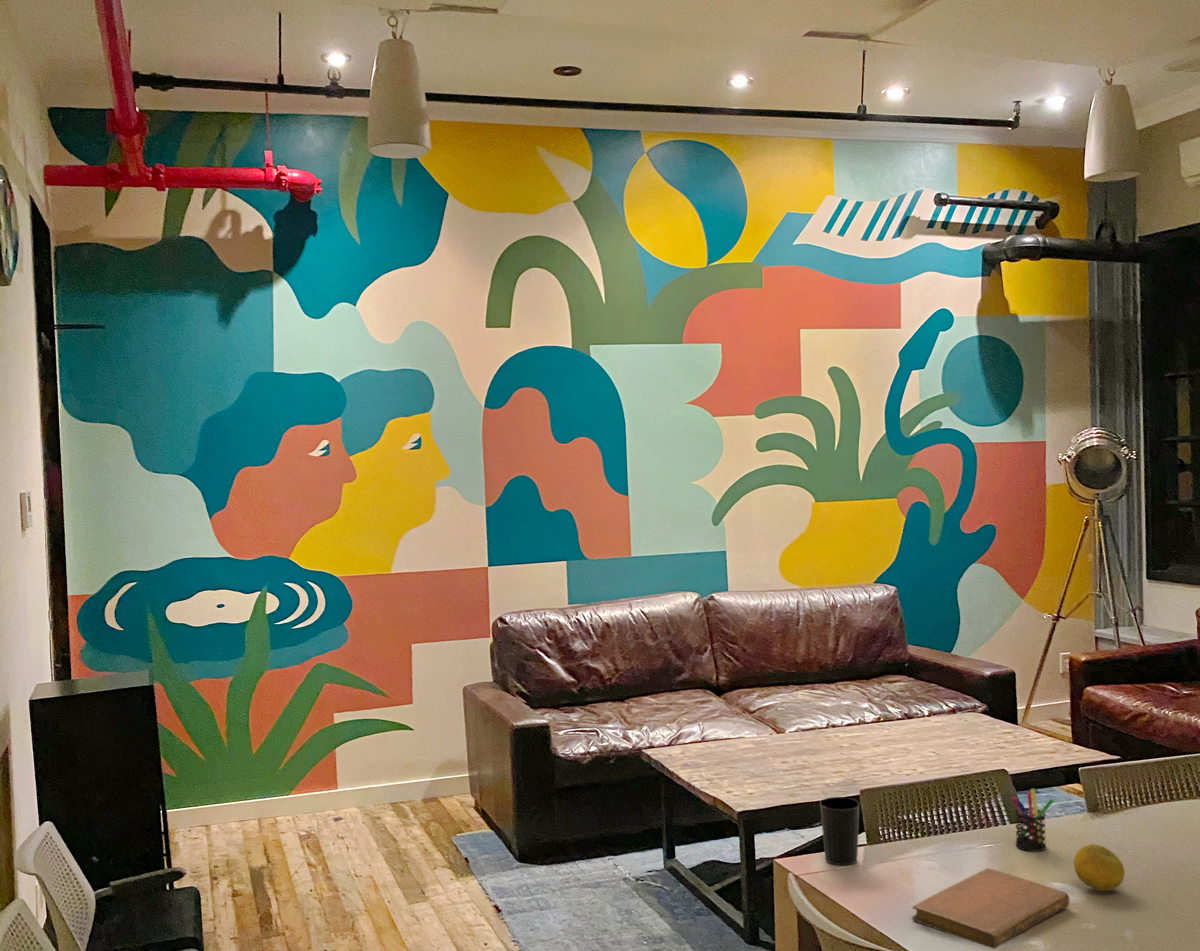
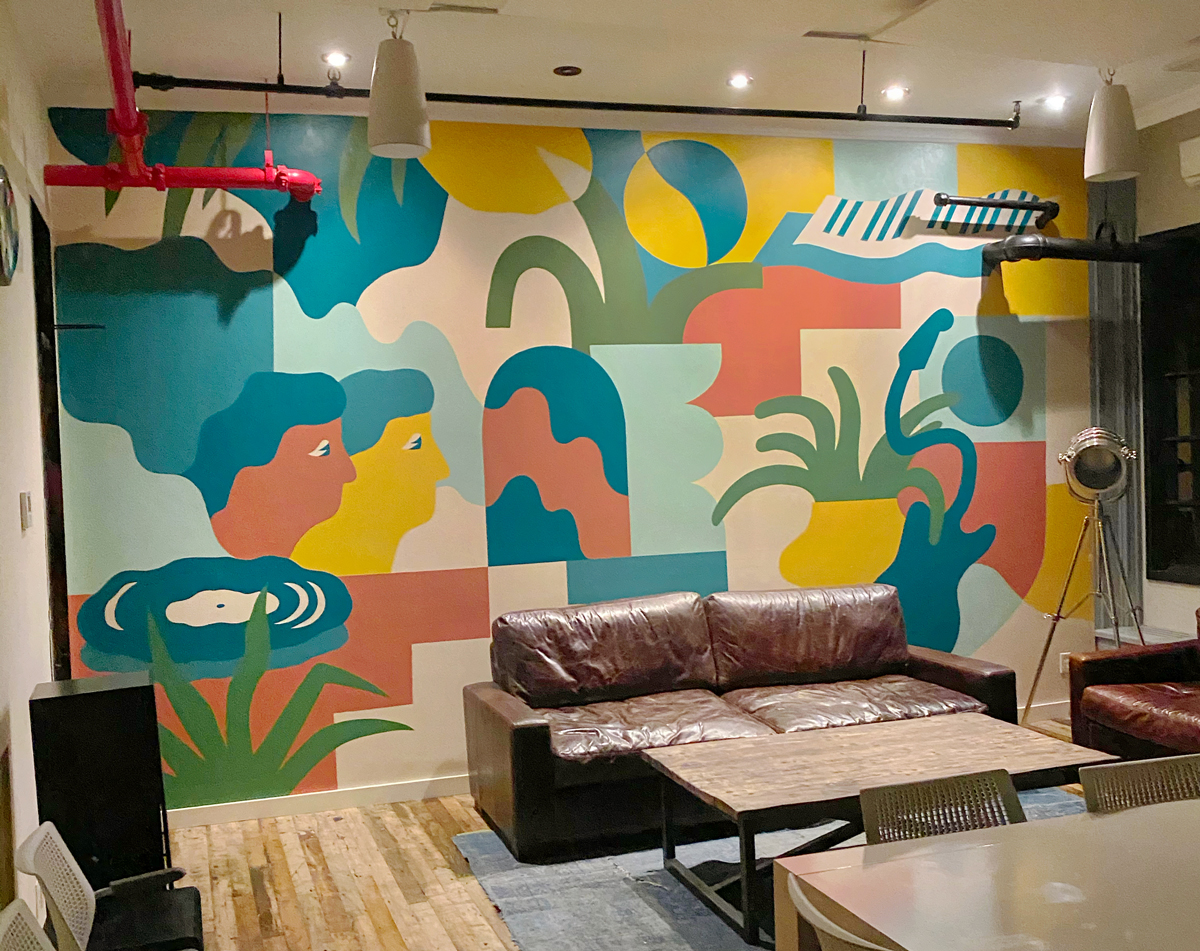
- pen holder (1033, 818)
- notebook (991, 906)
- cup (840, 831)
- fruit (1099, 868)
